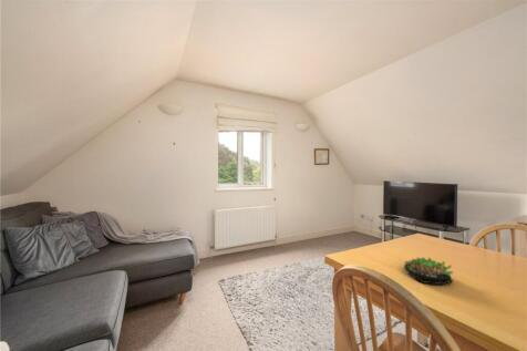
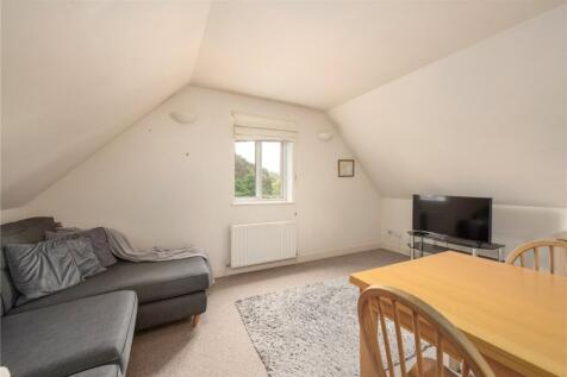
- succulent plant (427, 267)
